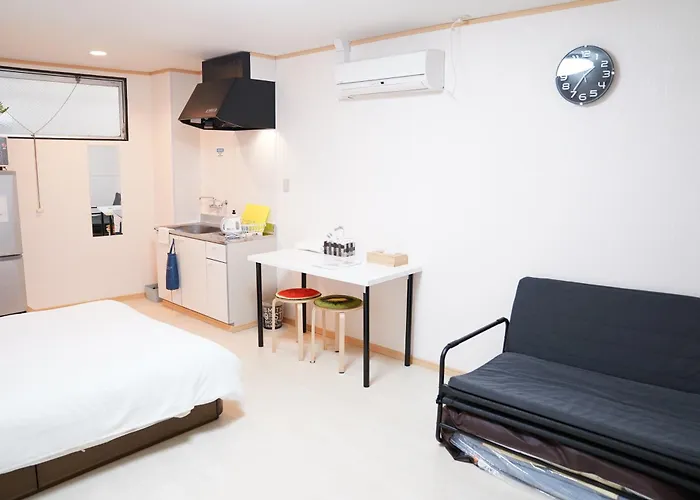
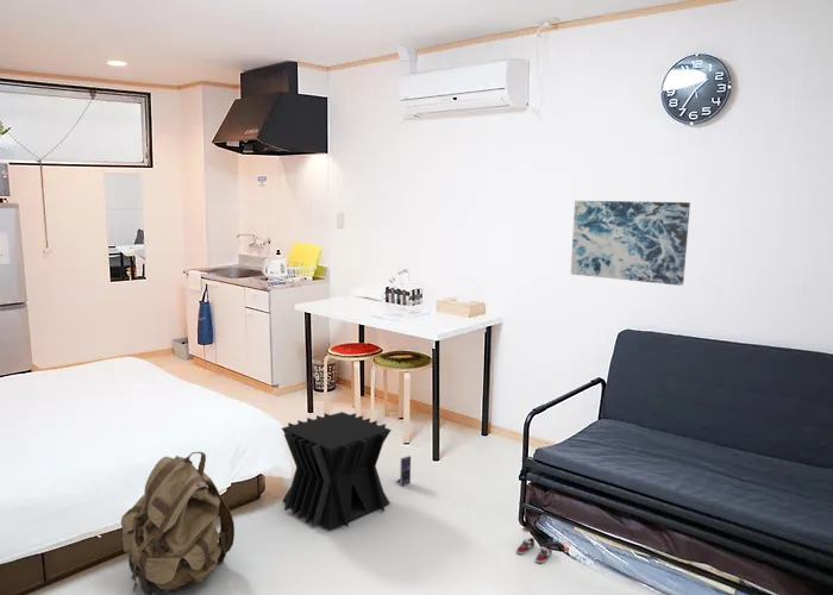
+ wall art (626, 240)
+ sneaker (533, 546)
+ side table (351, 461)
+ backpack (175, 511)
